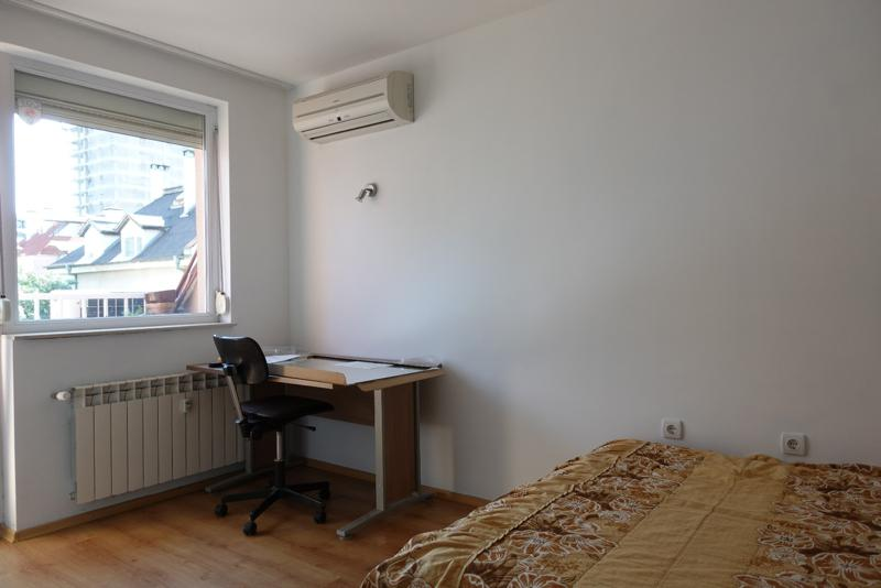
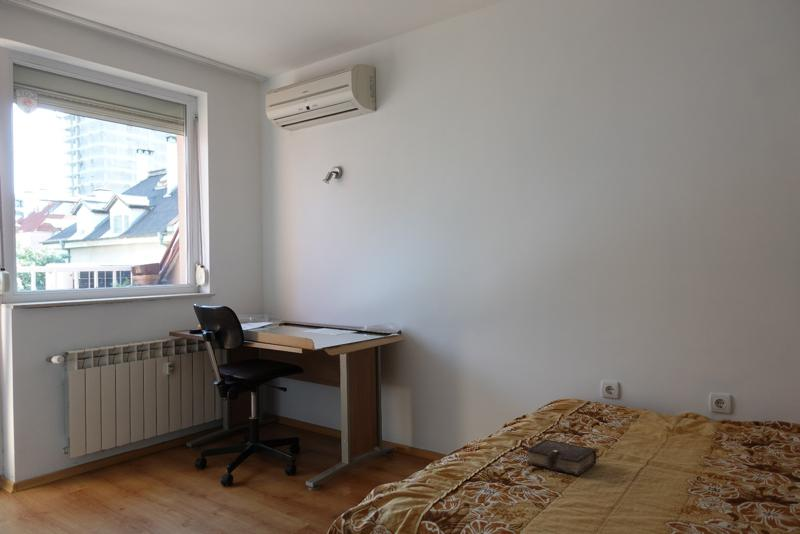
+ book (552, 453)
